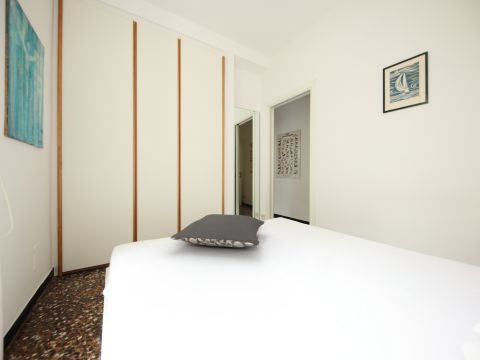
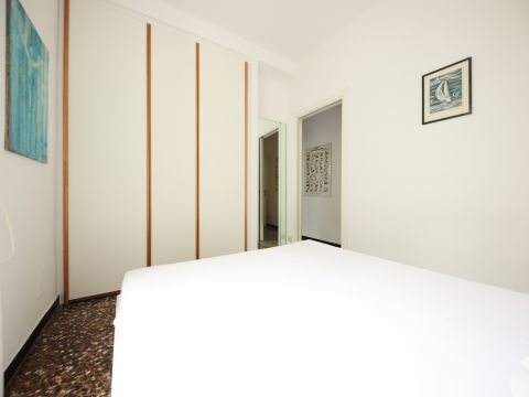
- pillow (224, 228)
